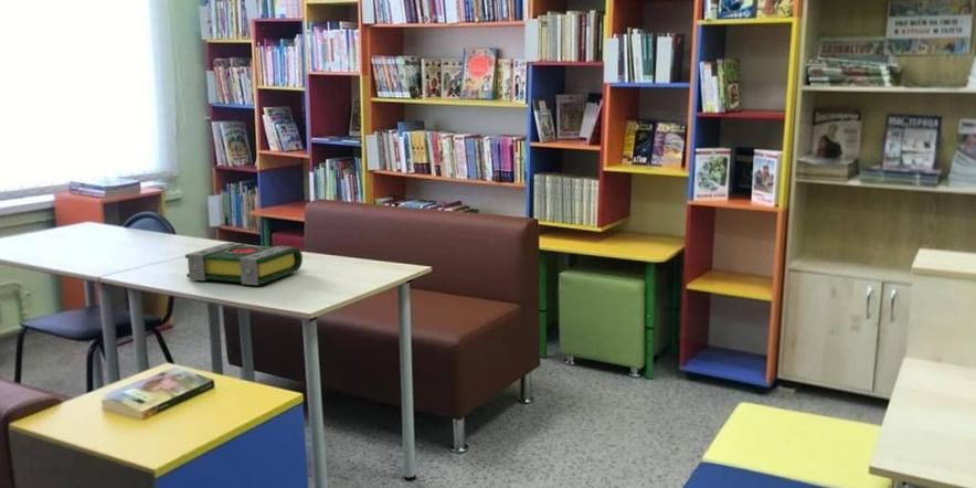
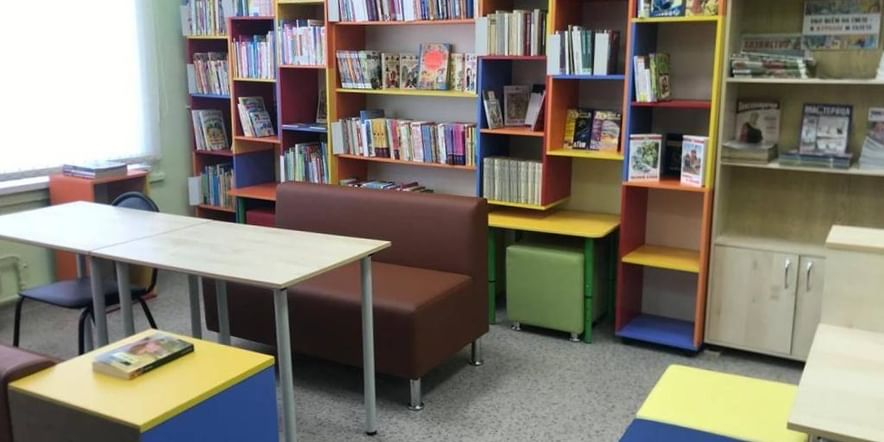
- book (244, 262)
